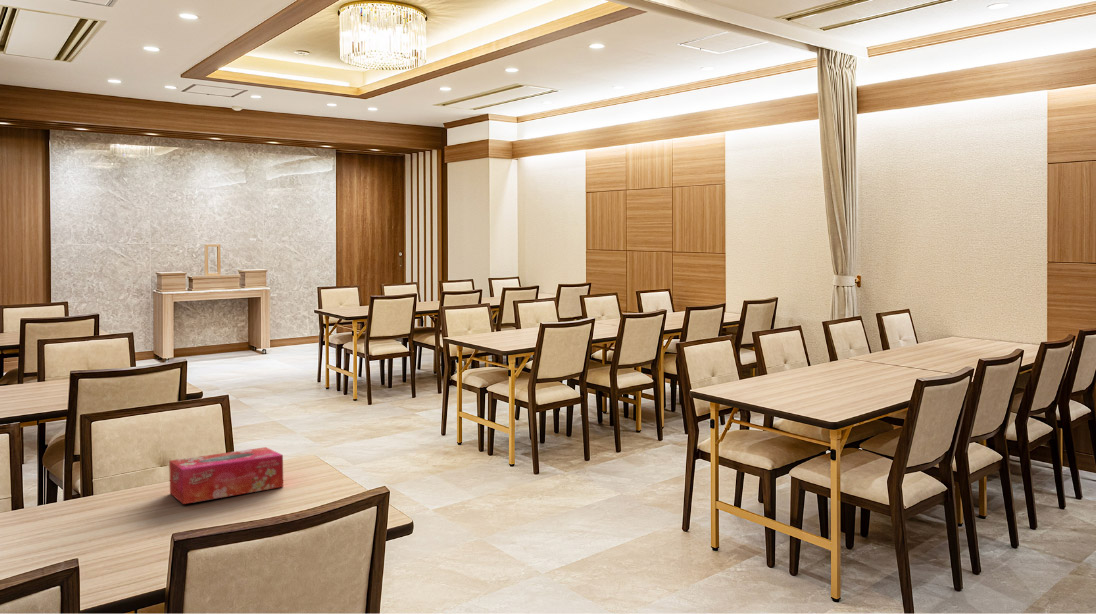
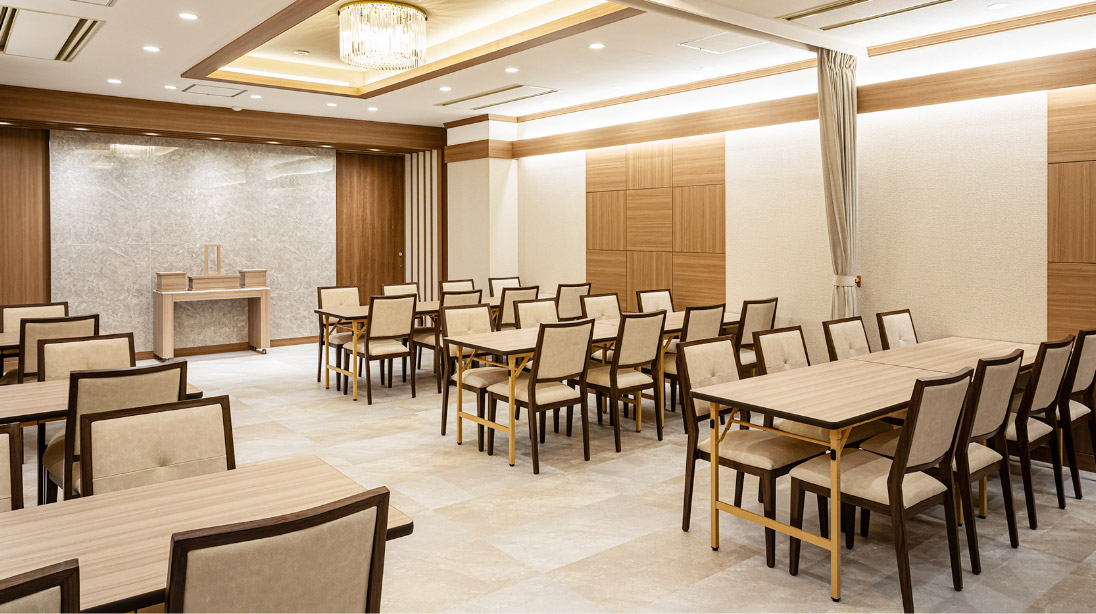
- tissue box (227, 473)
